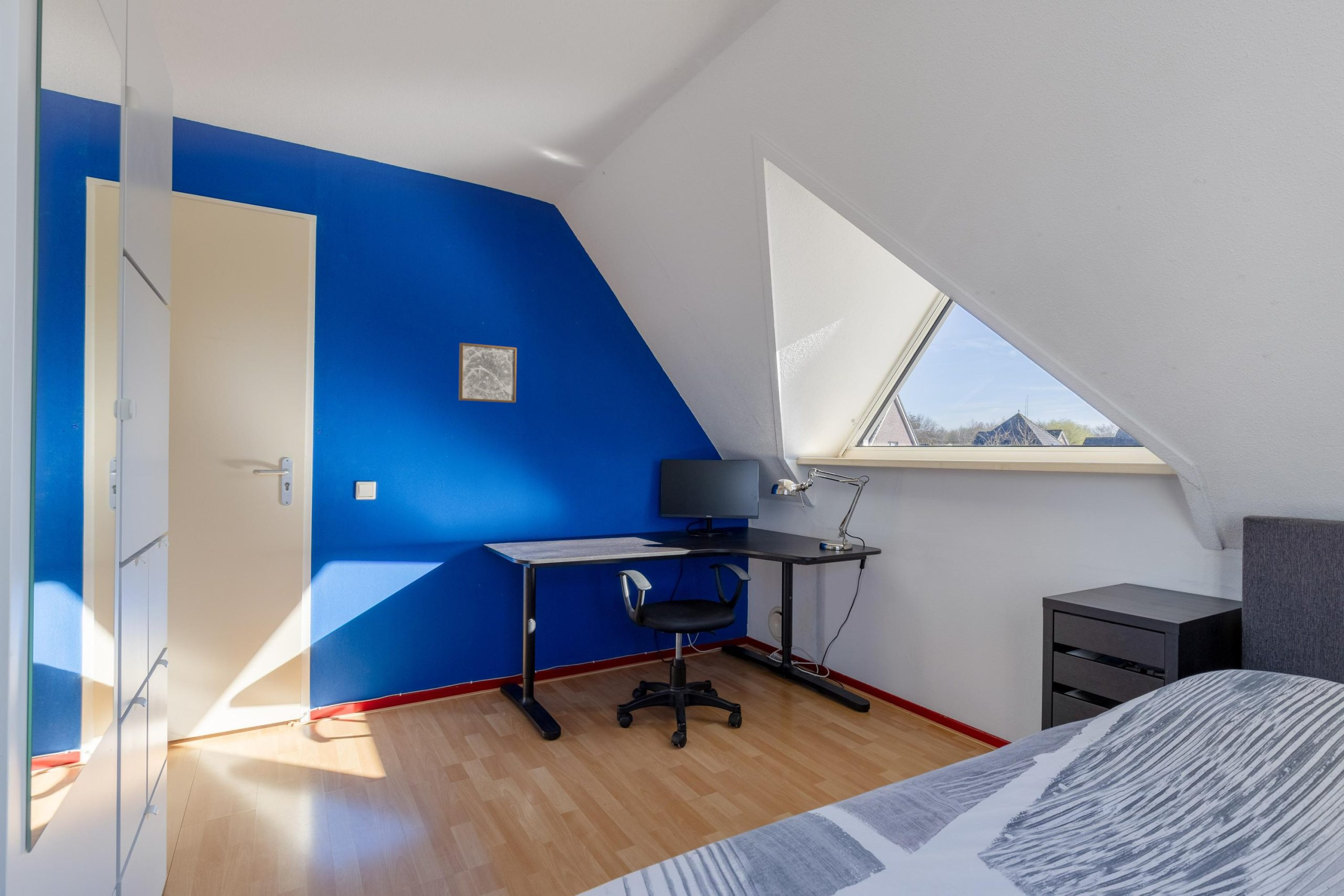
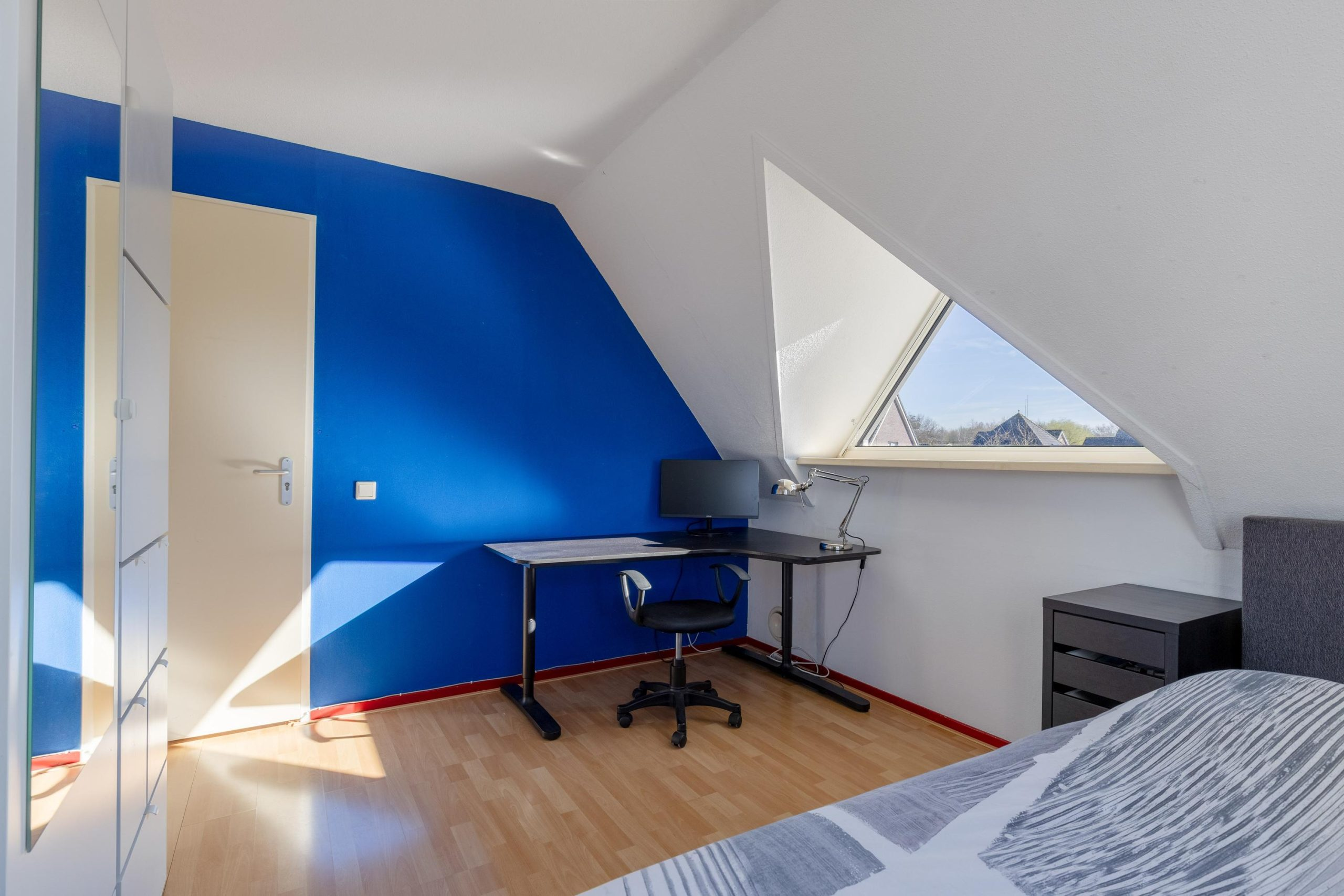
- wall art (488, 373)
